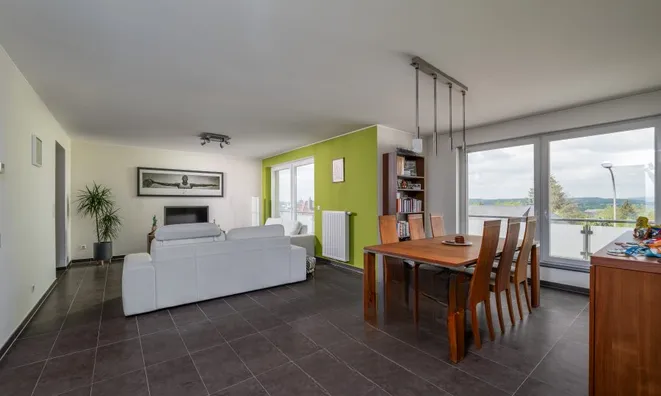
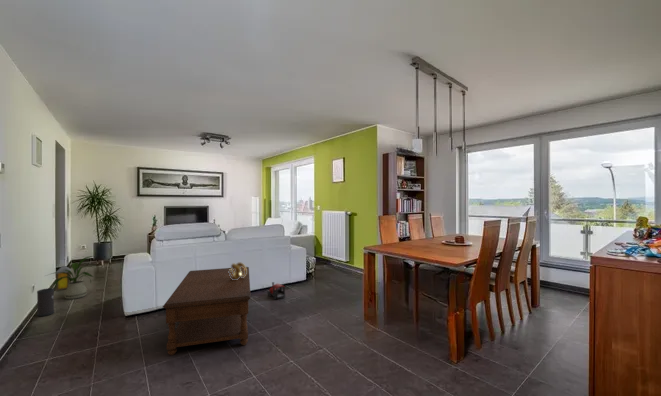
+ house plant (71, 277)
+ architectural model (236, 270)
+ coffee table (215, 302)
+ toy train (276, 290)
+ lantern (63, 276)
+ speaker (45, 302)
